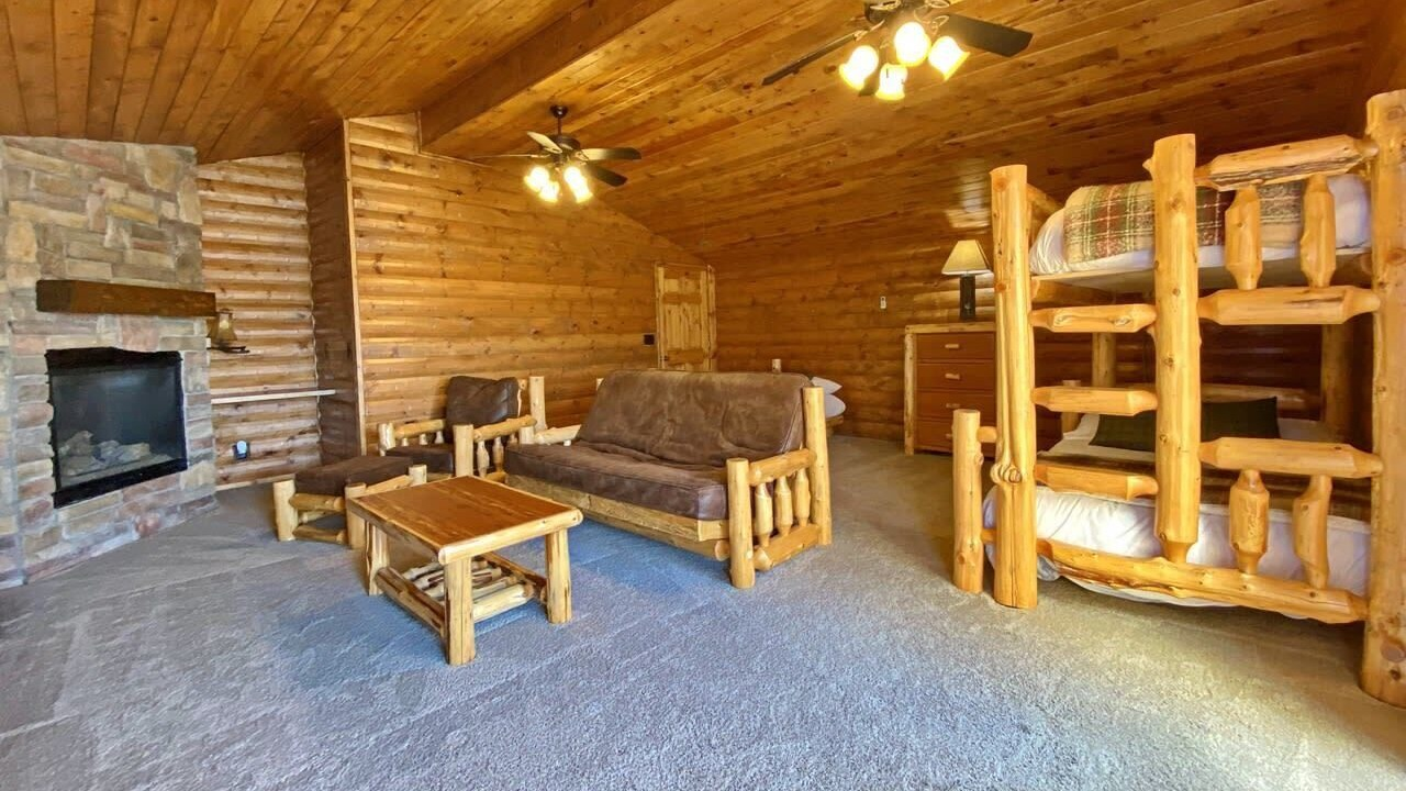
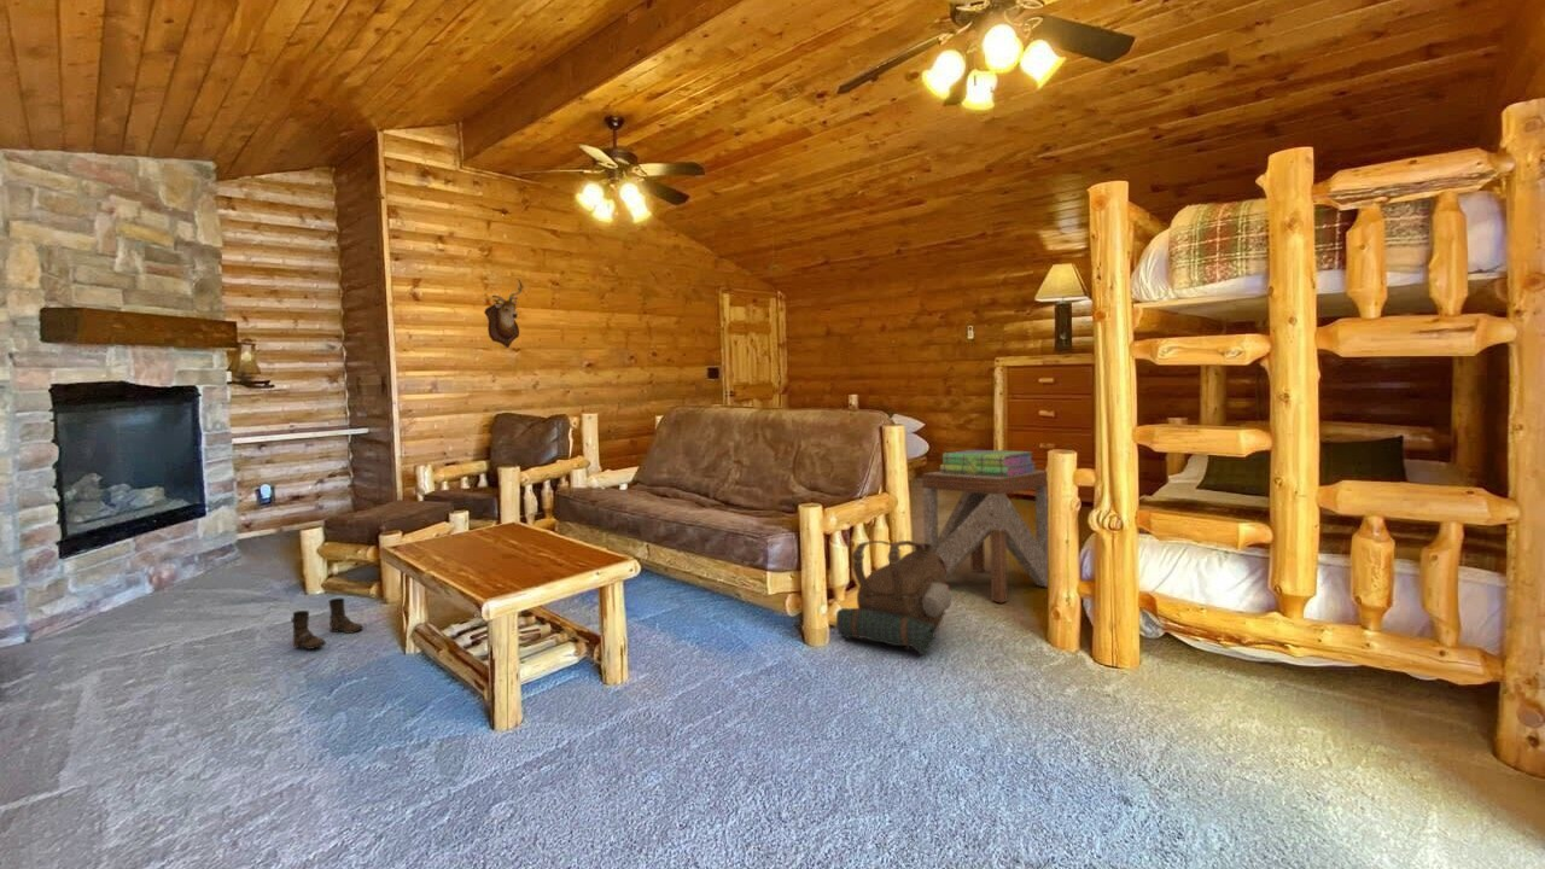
+ side table (986, 529)
+ backpack (903, 585)
+ boots (330, 622)
+ stack of books (987, 461)
+ mounted trophy (508, 311)
